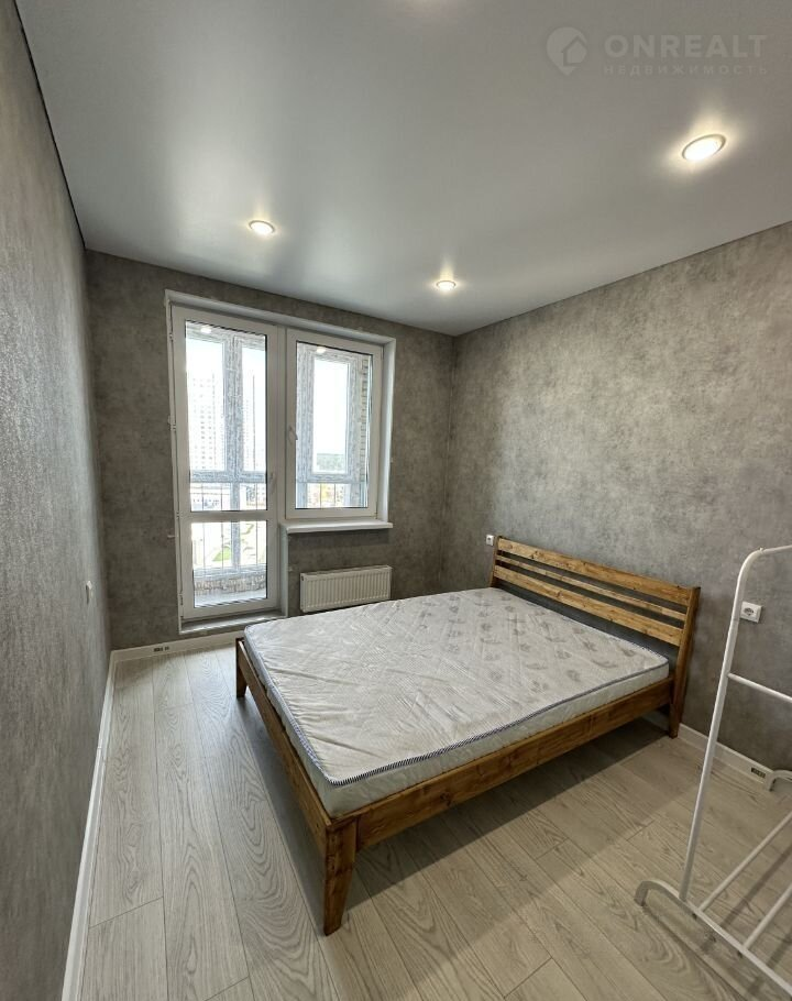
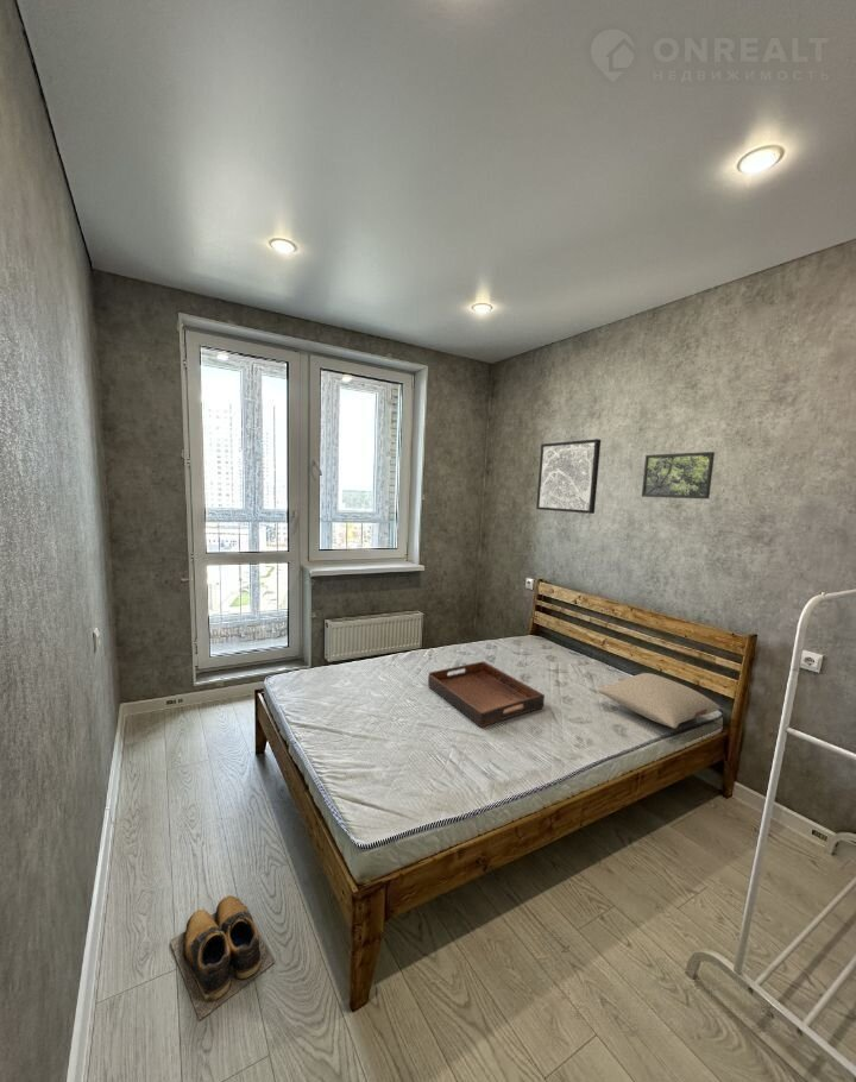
+ pillow (655, 698)
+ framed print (675, 476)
+ shoes (221, 937)
+ wall art (566, 477)
+ serving tray (482, 690)
